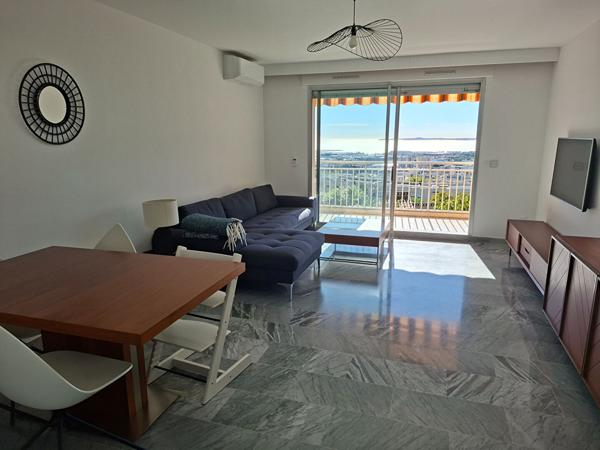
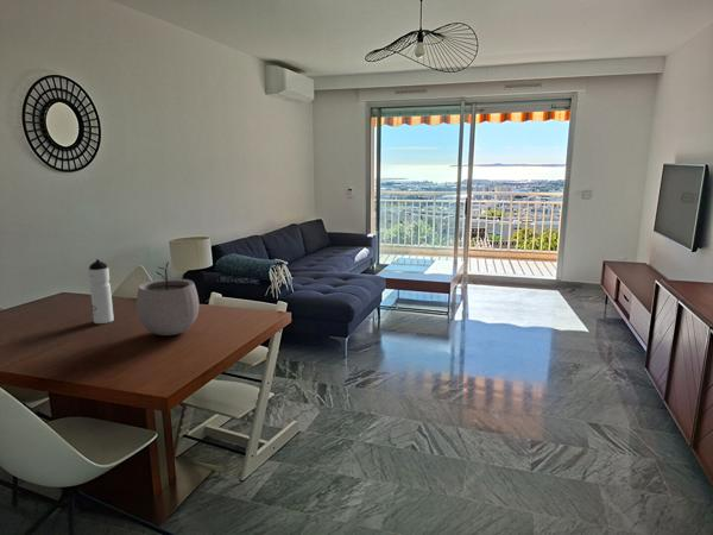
+ plant pot (168, 297)
+ water bottle (100, 290)
